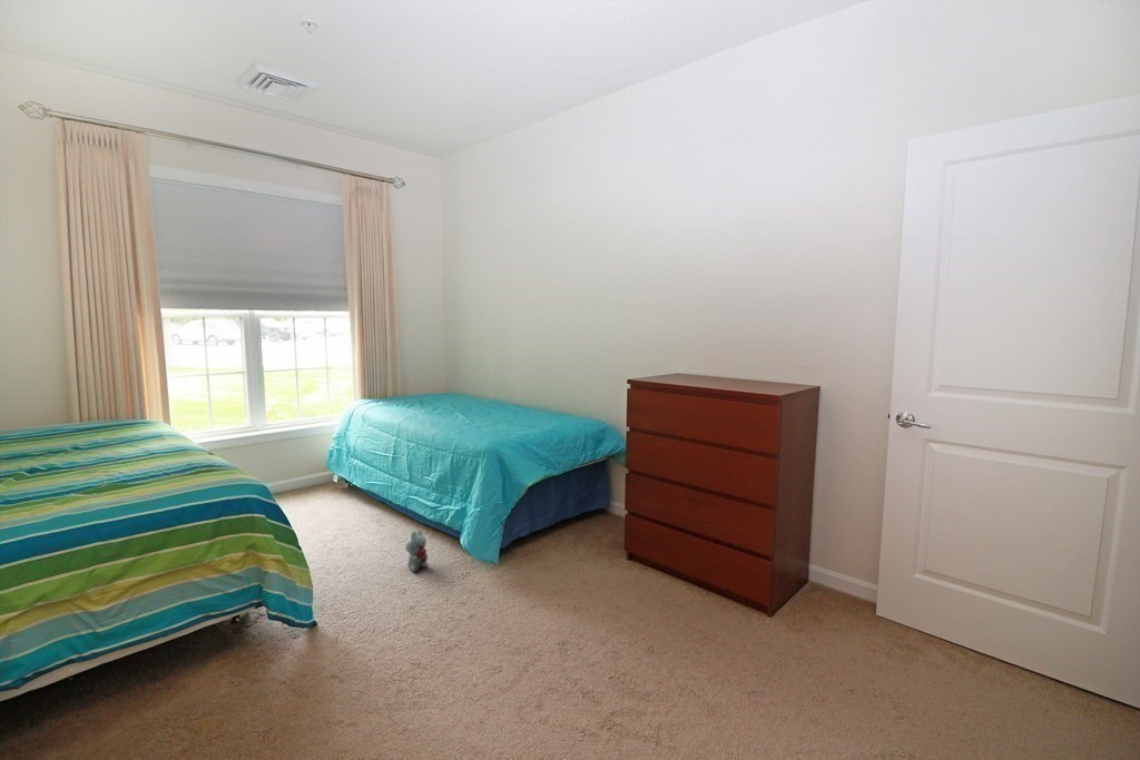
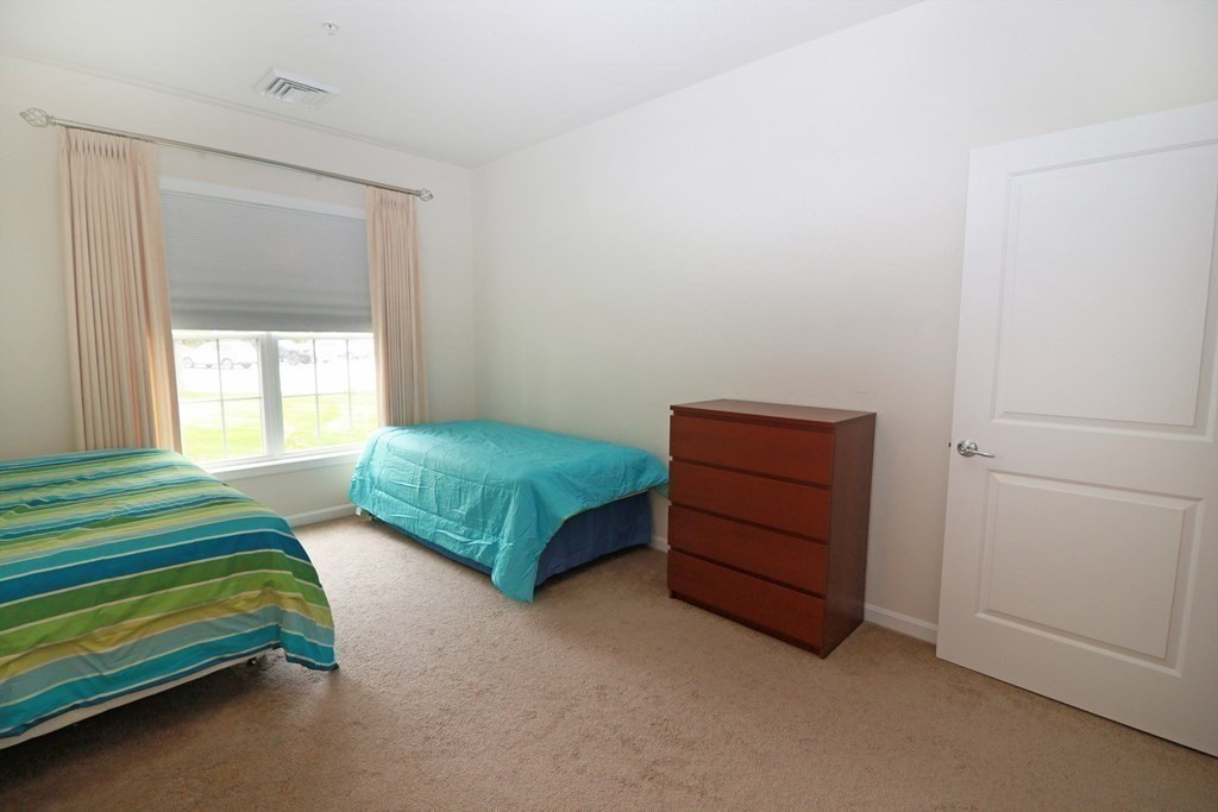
- plush toy (416, 549)
